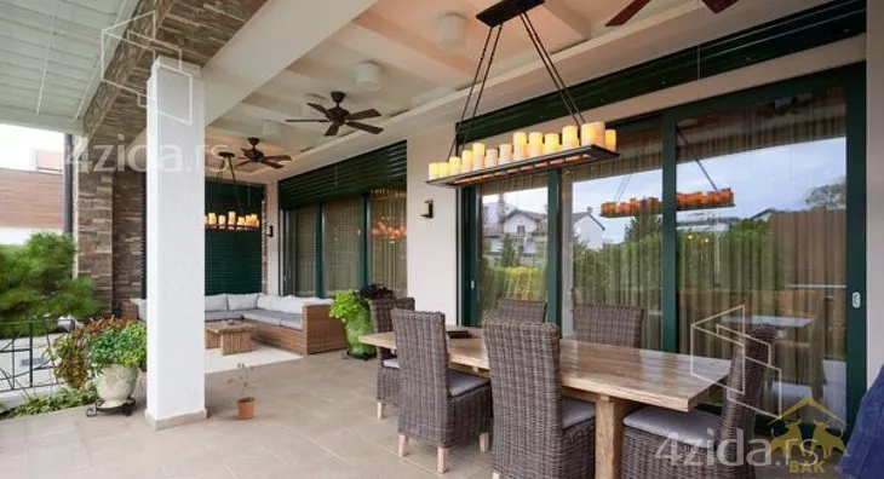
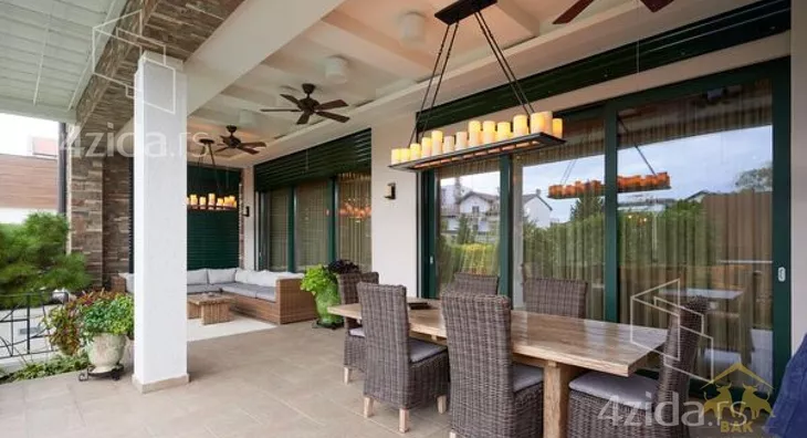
- potted plant (242, 389)
